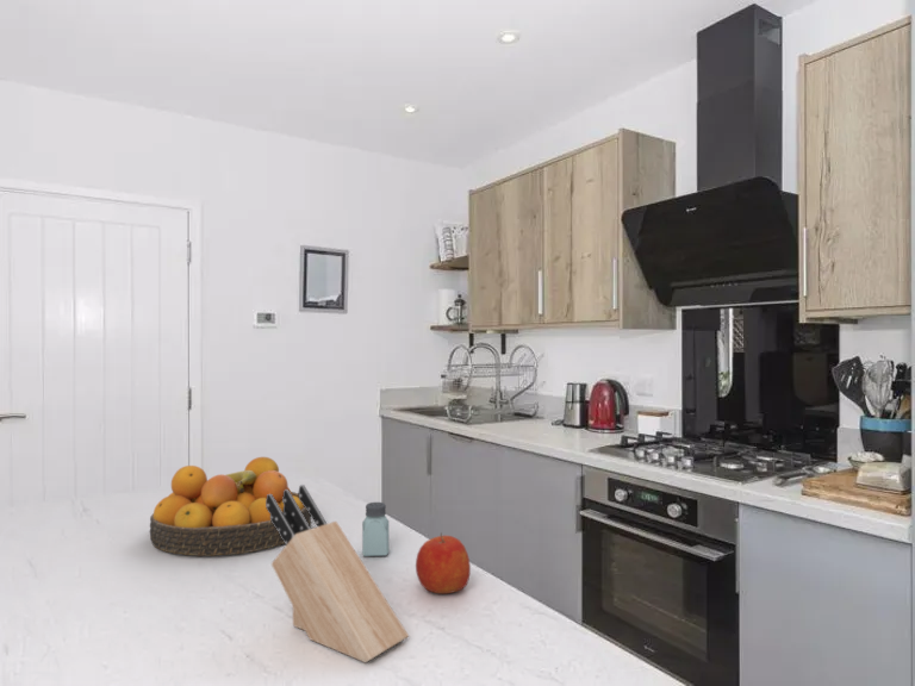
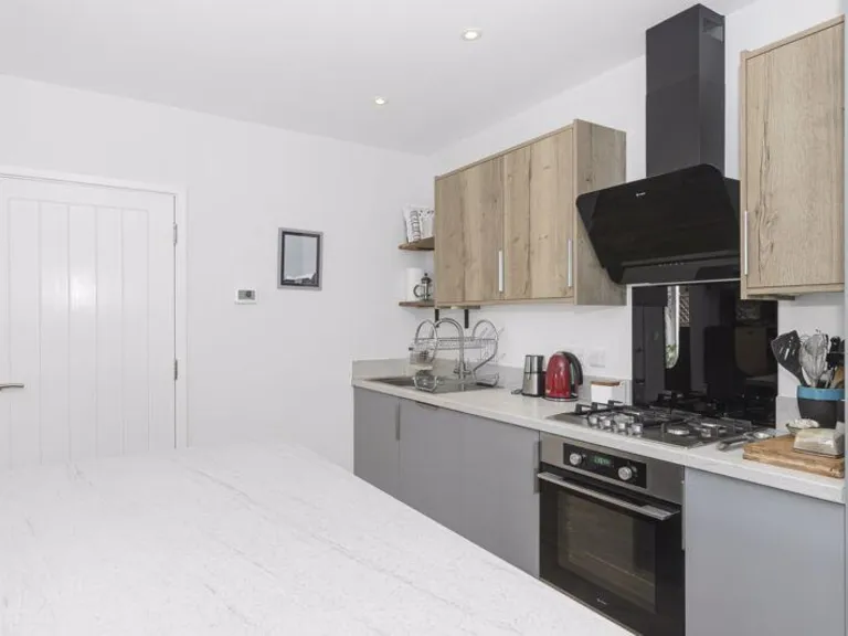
- fruit bowl (234, 497)
- saltshaker (375, 528)
- knife block (329, 562)
- apple (442, 560)
